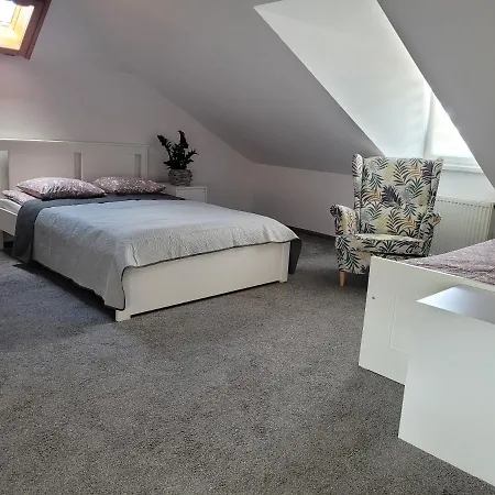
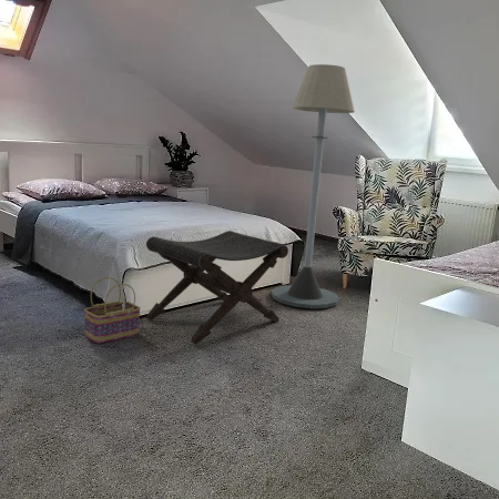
+ basket (112, 307)
+ floor lamp (315, 187)
+ footstool (216, 281)
